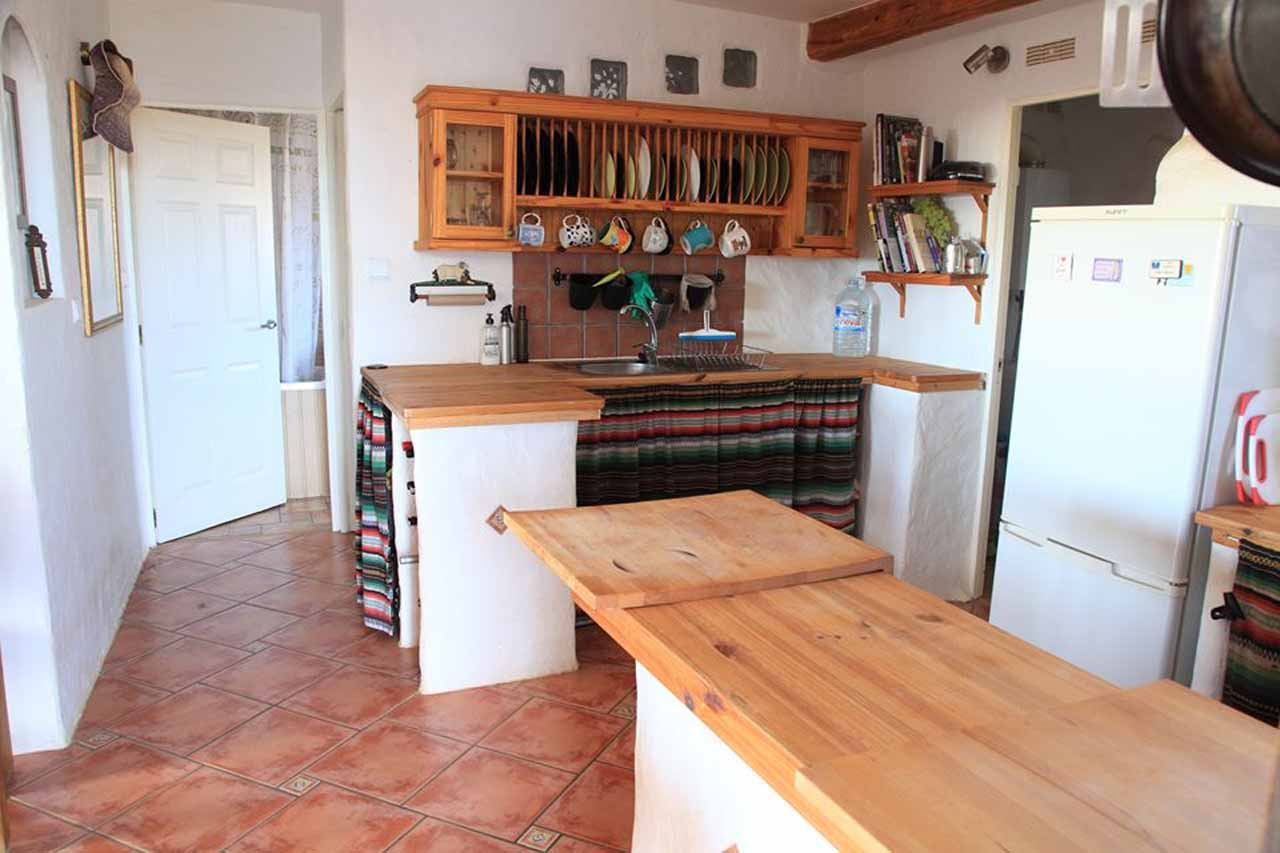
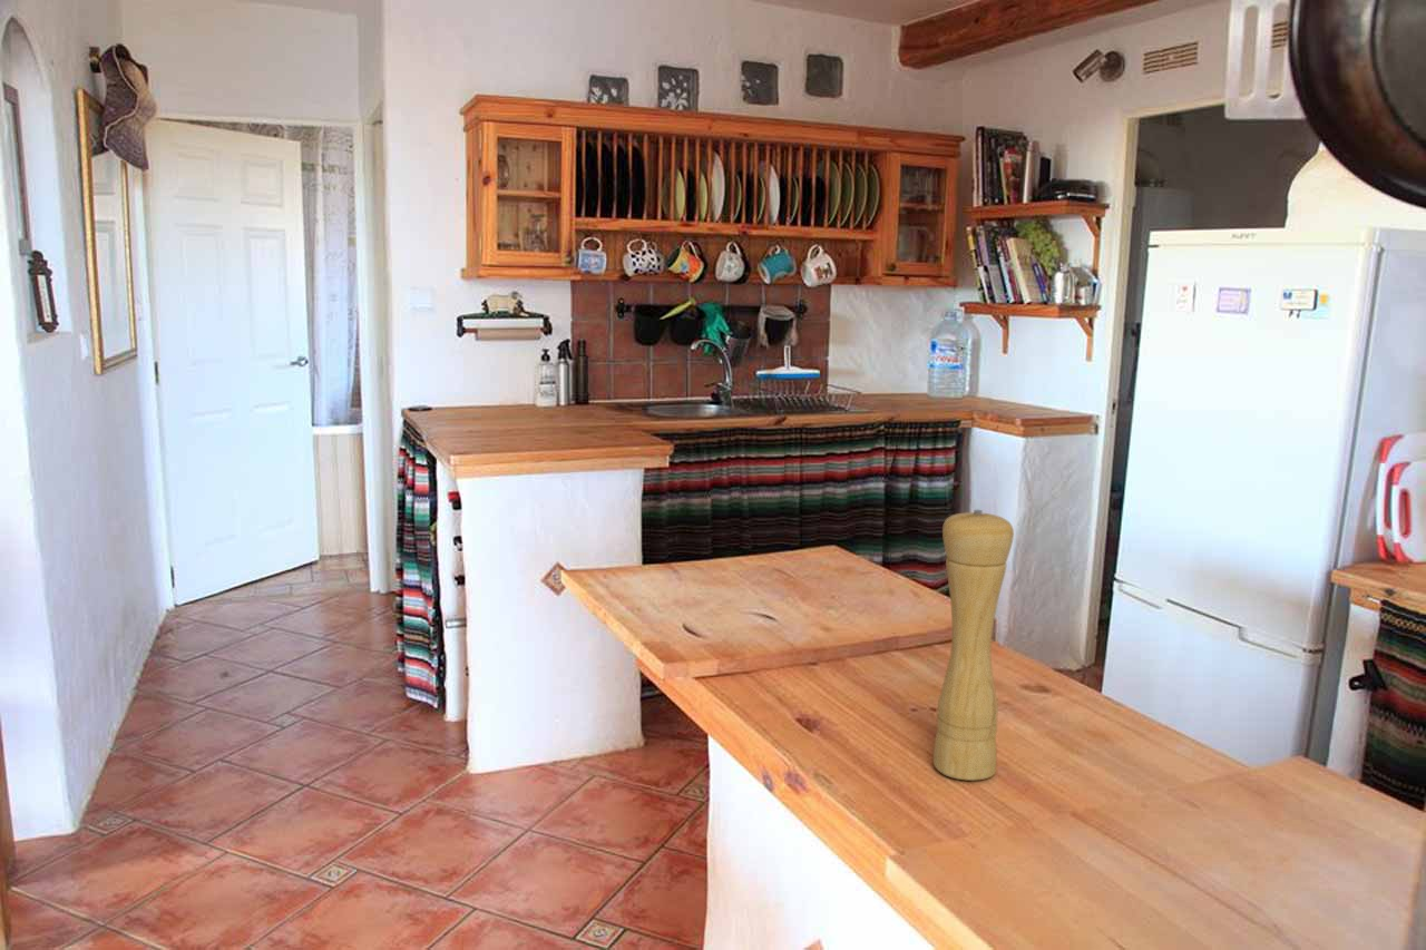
+ pepper mill (969, 642)
